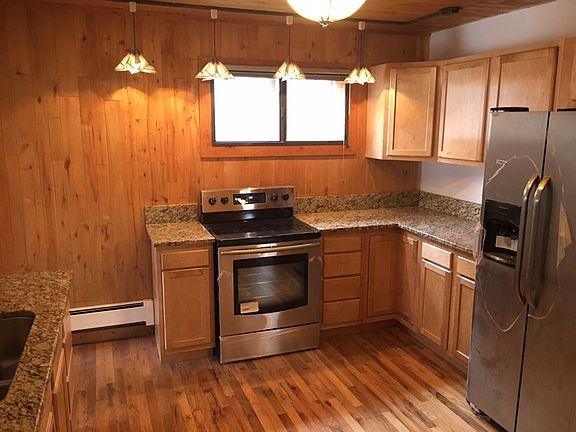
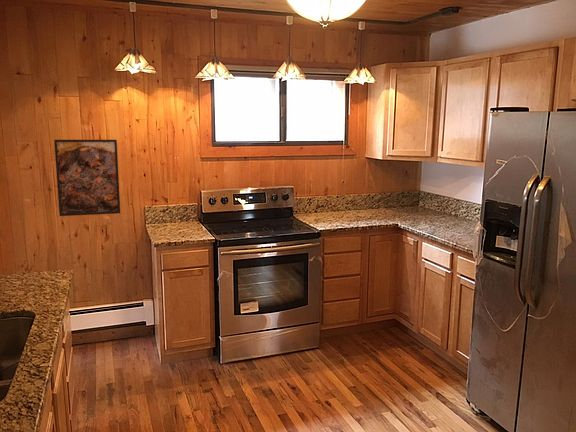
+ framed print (88, 177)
